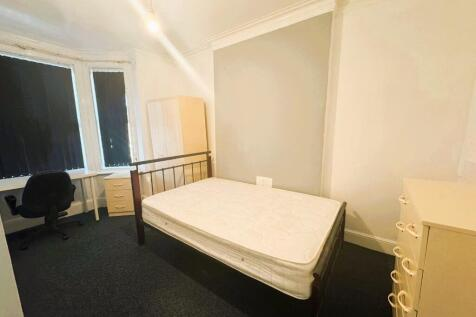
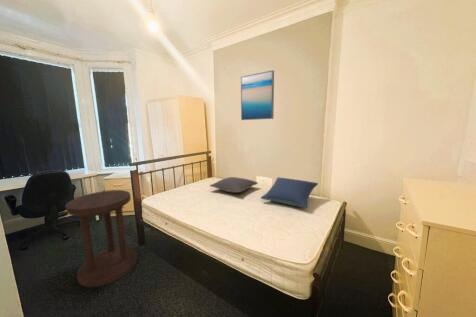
+ pillow (234, 184)
+ pillow (289, 190)
+ side table (106, 233)
+ wall art (256, 97)
